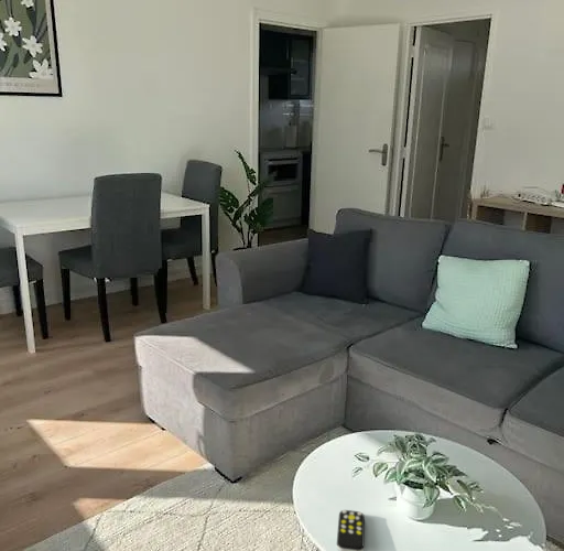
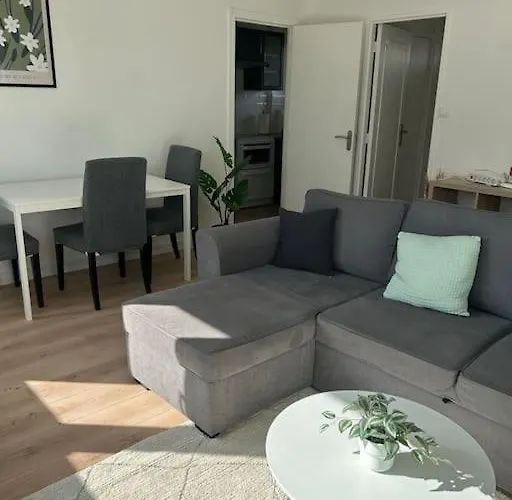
- remote control (350, 530)
